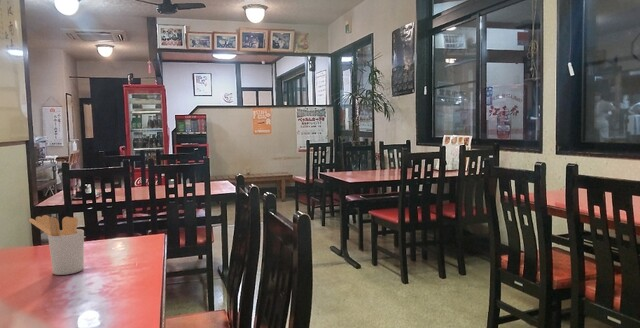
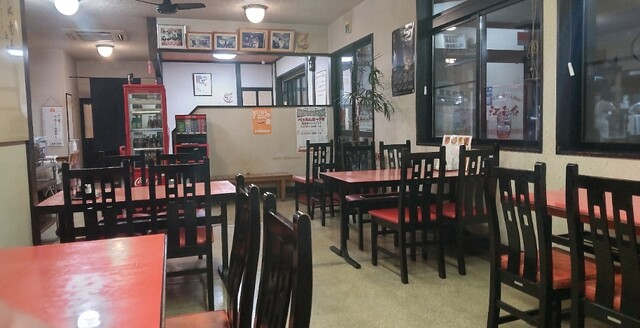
- utensil holder (58, 242)
